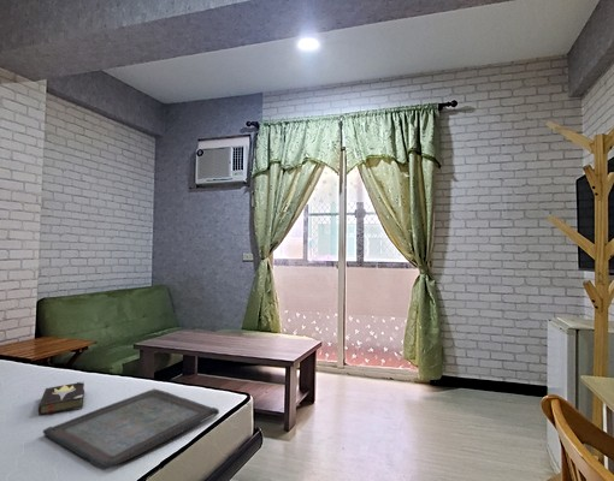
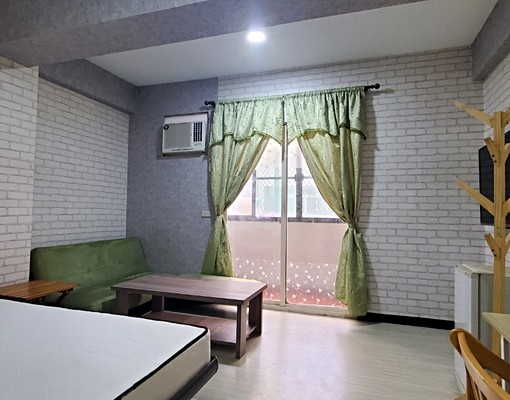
- serving tray (135, 420)
- hardback book (63, 396)
